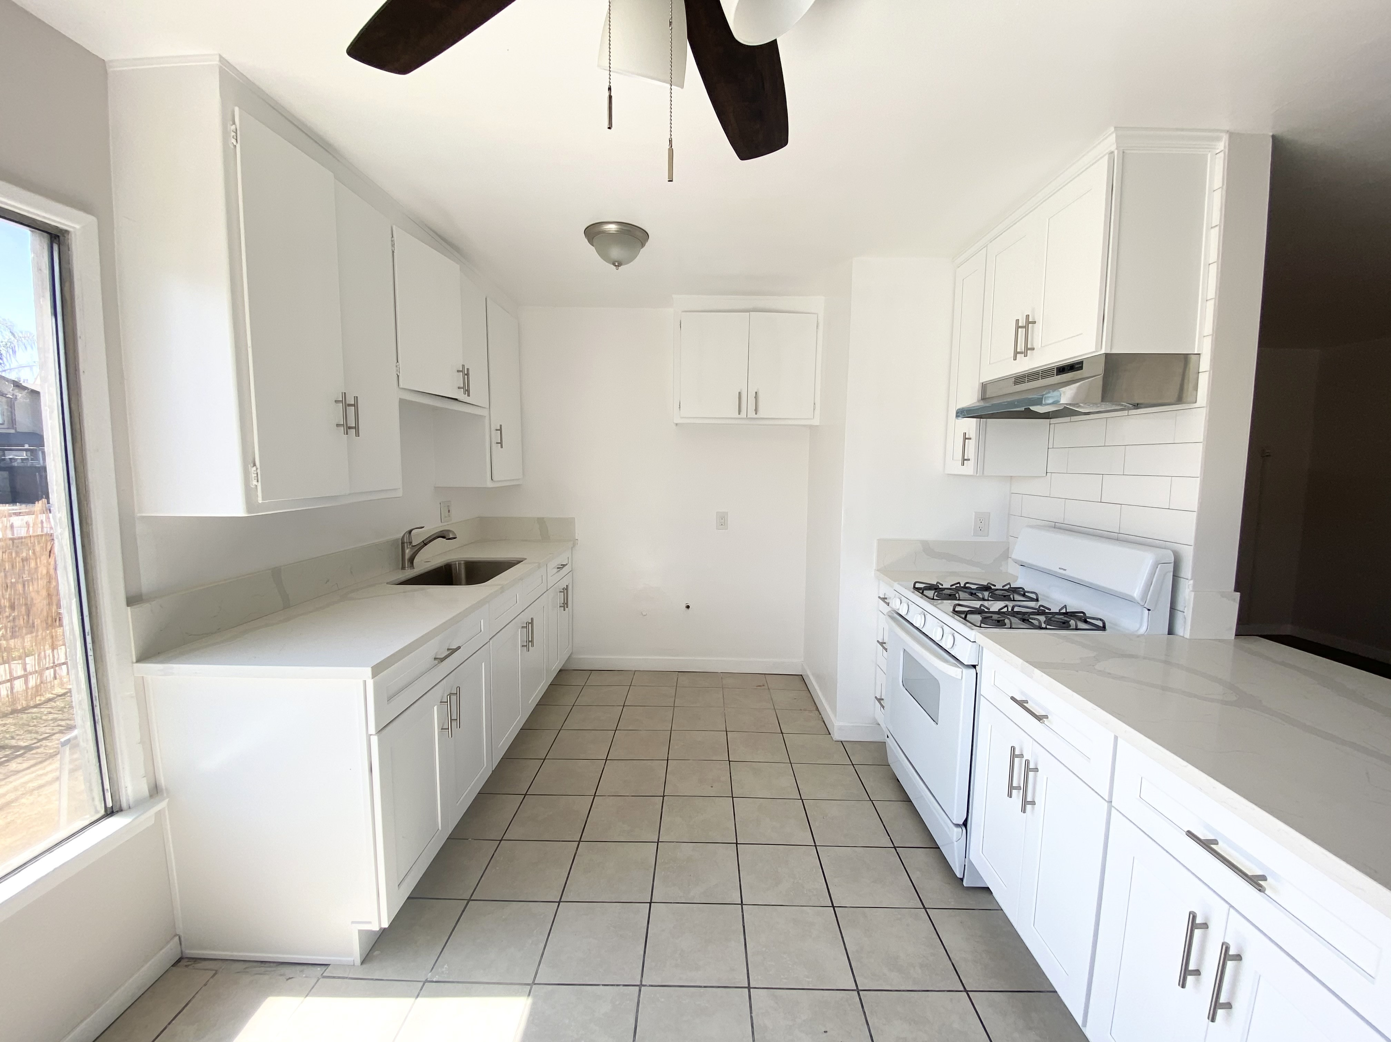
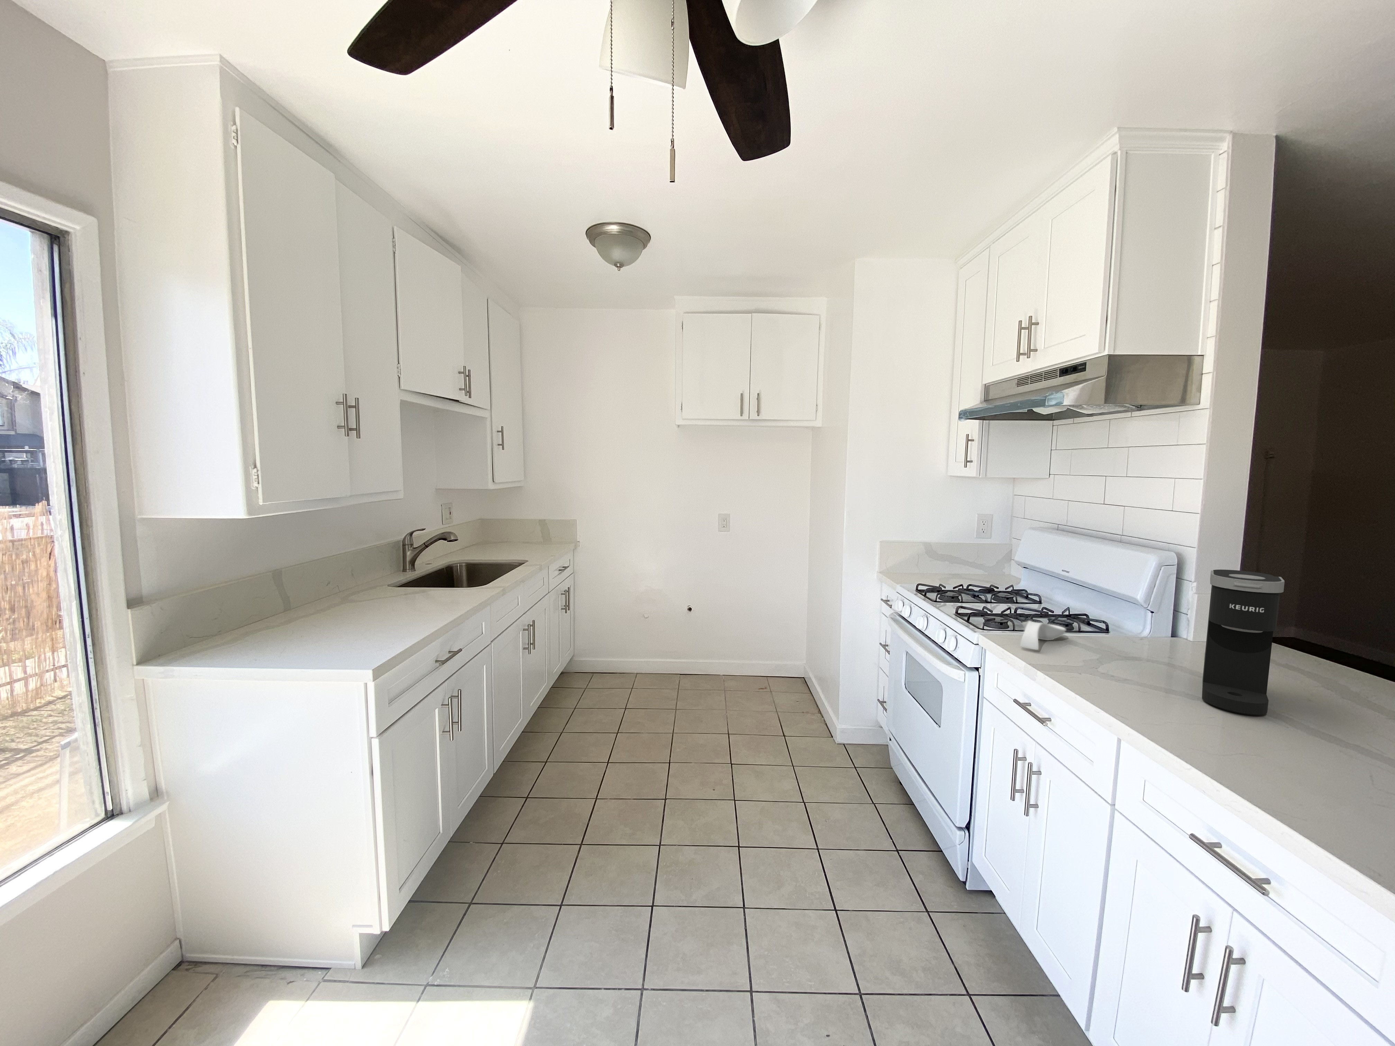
+ spoon rest (1039, 630)
+ coffee maker (1238, 635)
